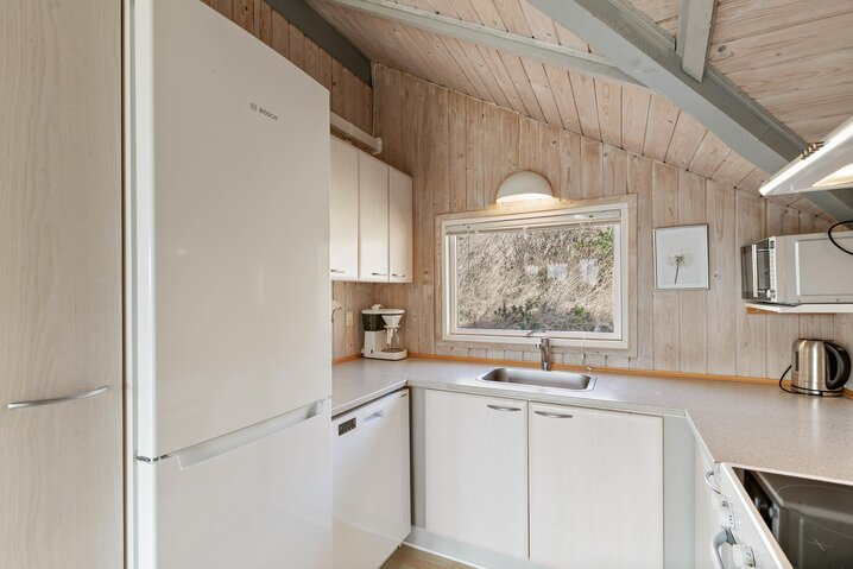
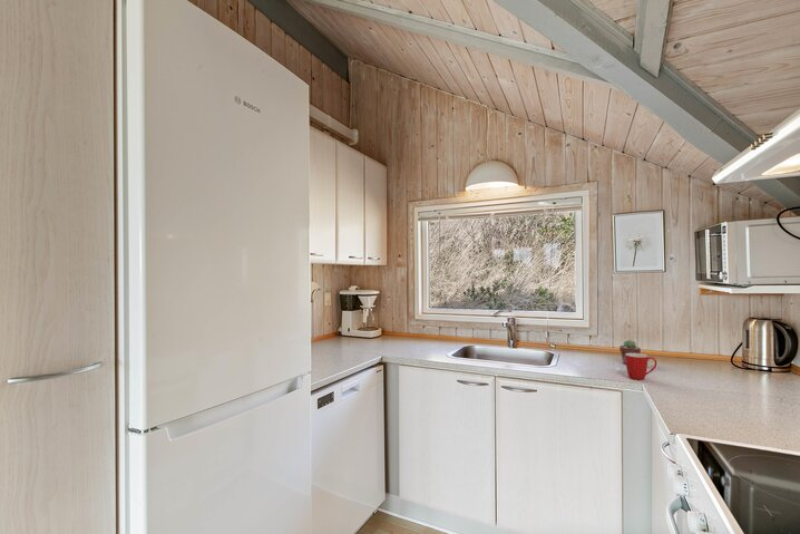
+ potted succulent (630, 351)
+ mug (641, 367)
